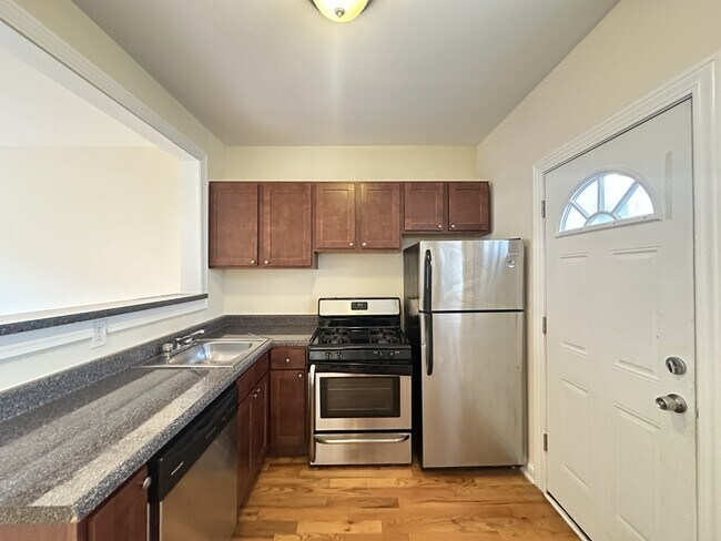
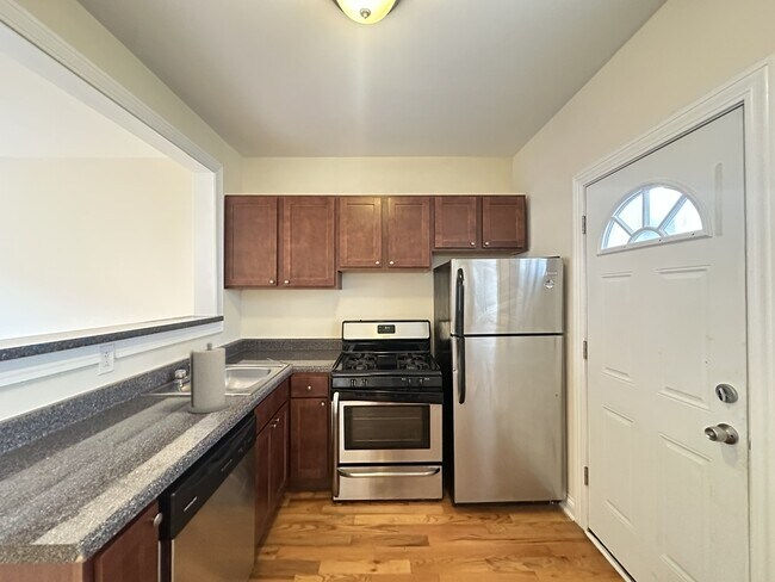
+ paper towel (209, 374)
